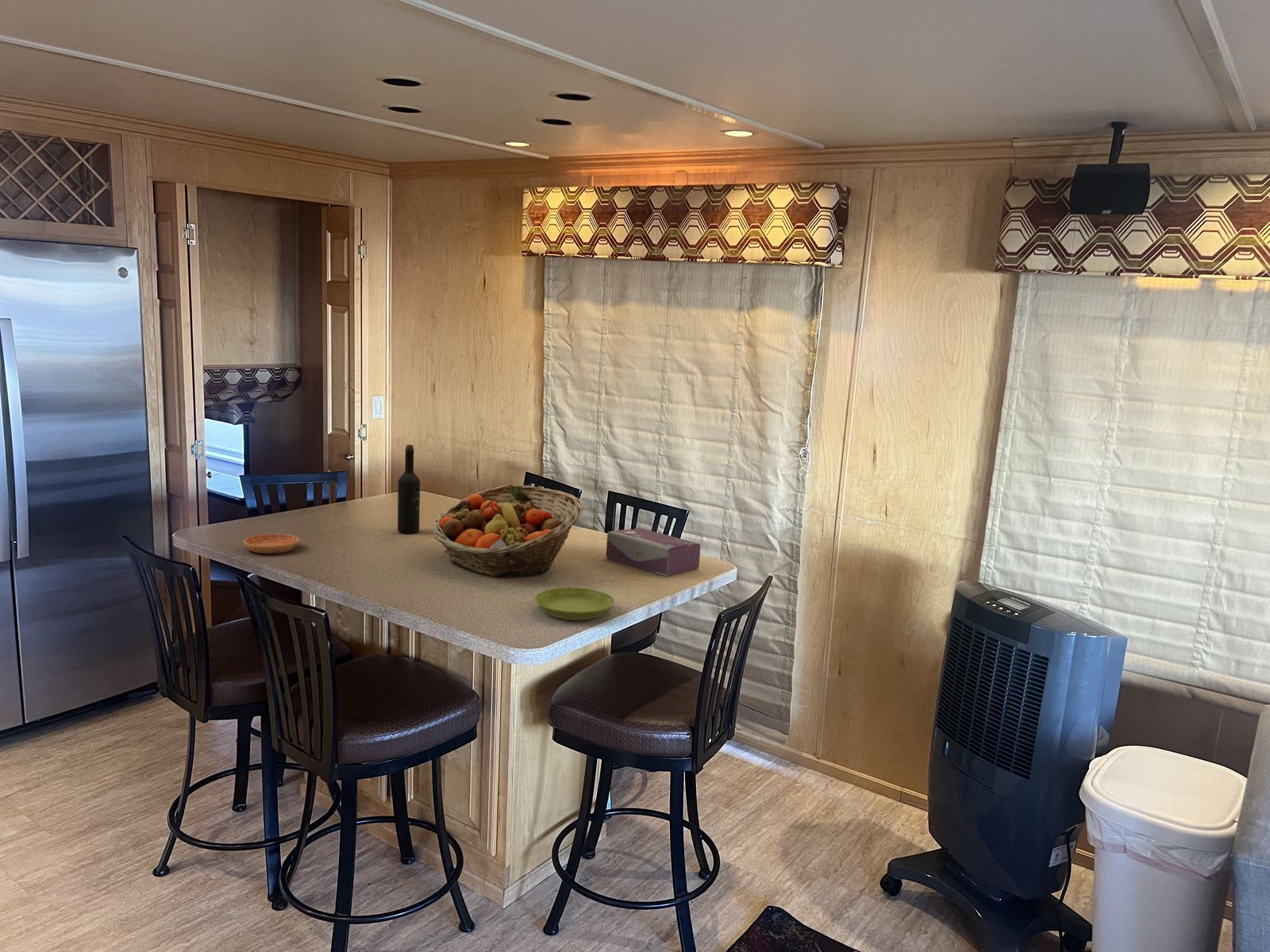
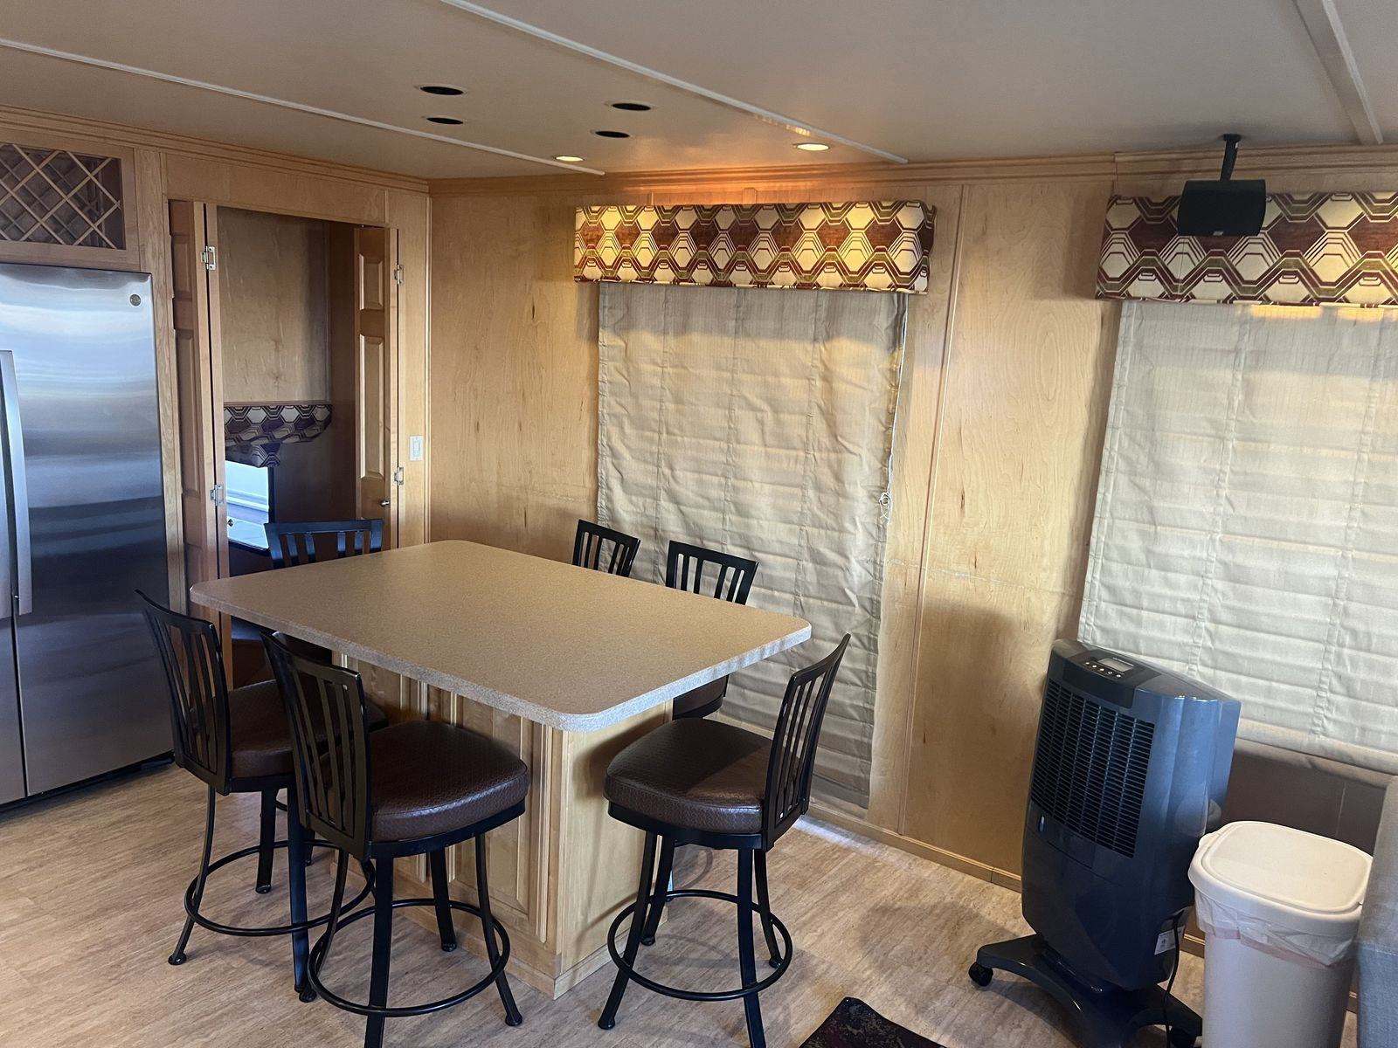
- fruit basket (506, 528)
- saucer (574, 605)
- saucer (271, 543)
- tissue box (652, 550)
- wine bottle (409, 488)
